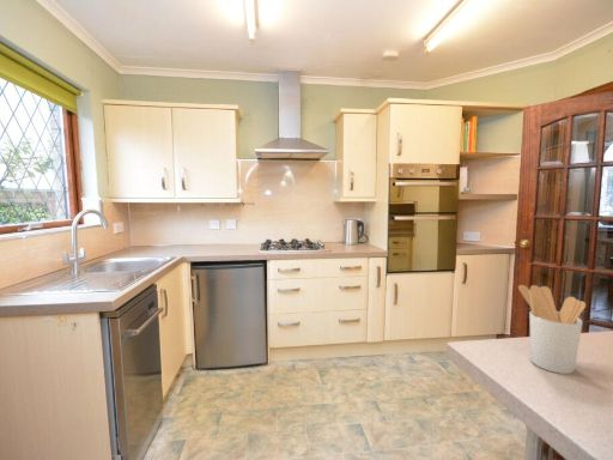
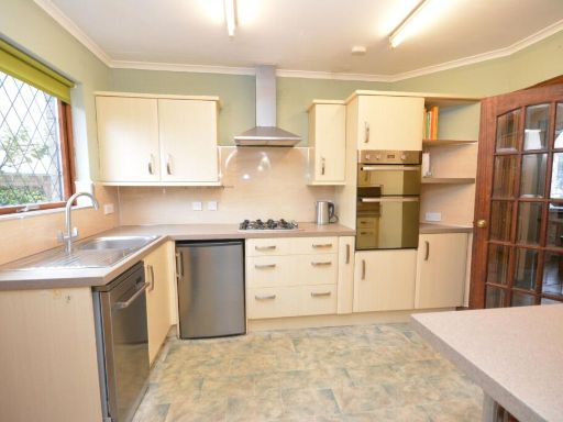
- utensil holder (546, 323)
